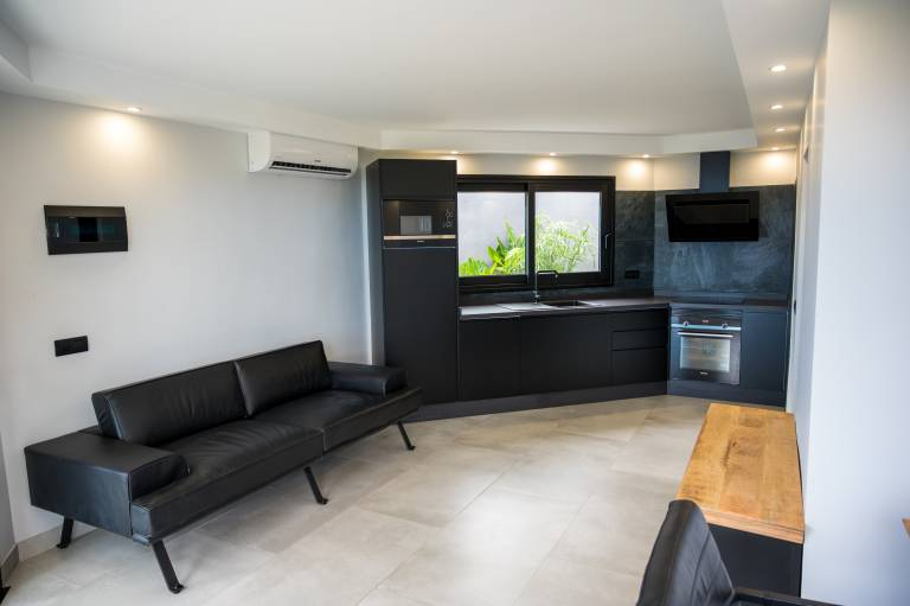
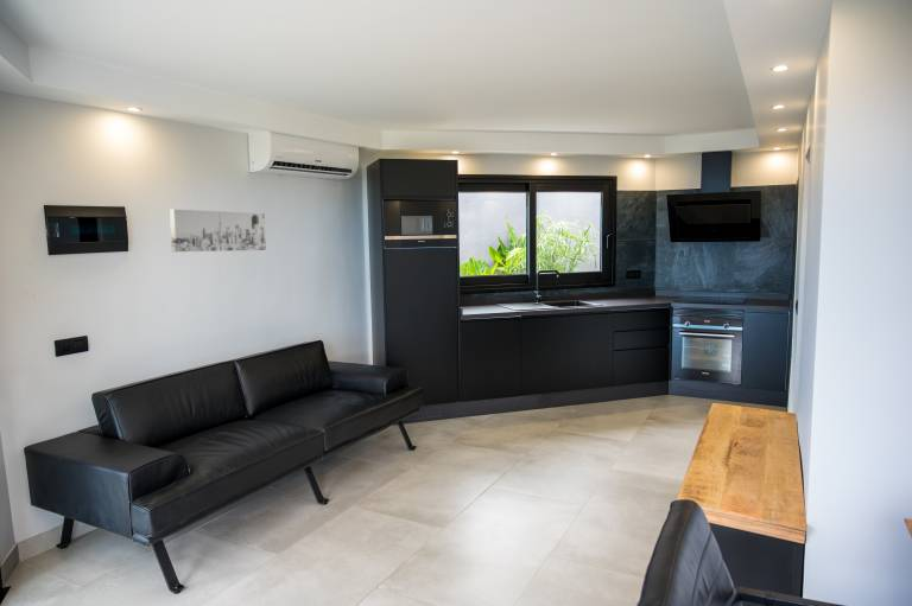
+ wall art (221, 231)
